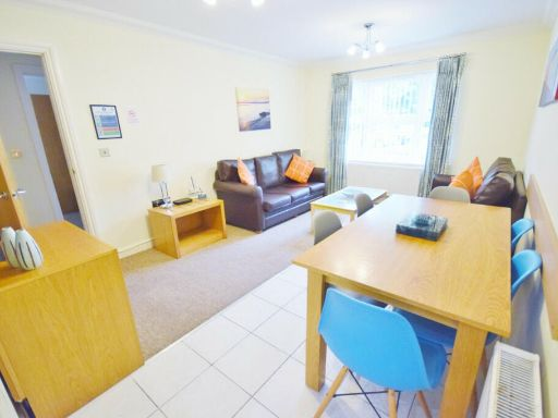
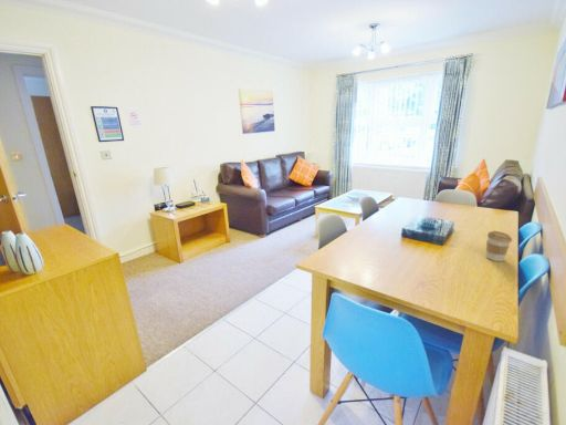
+ coffee cup (497, 246)
